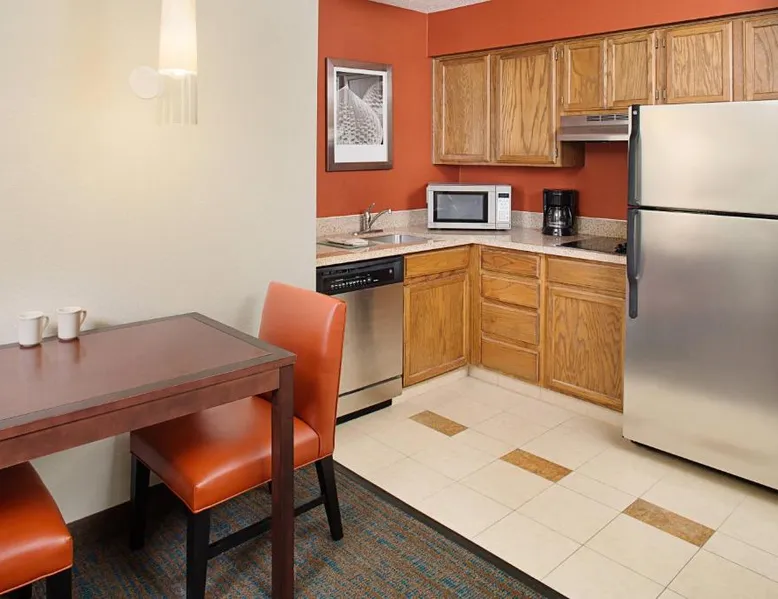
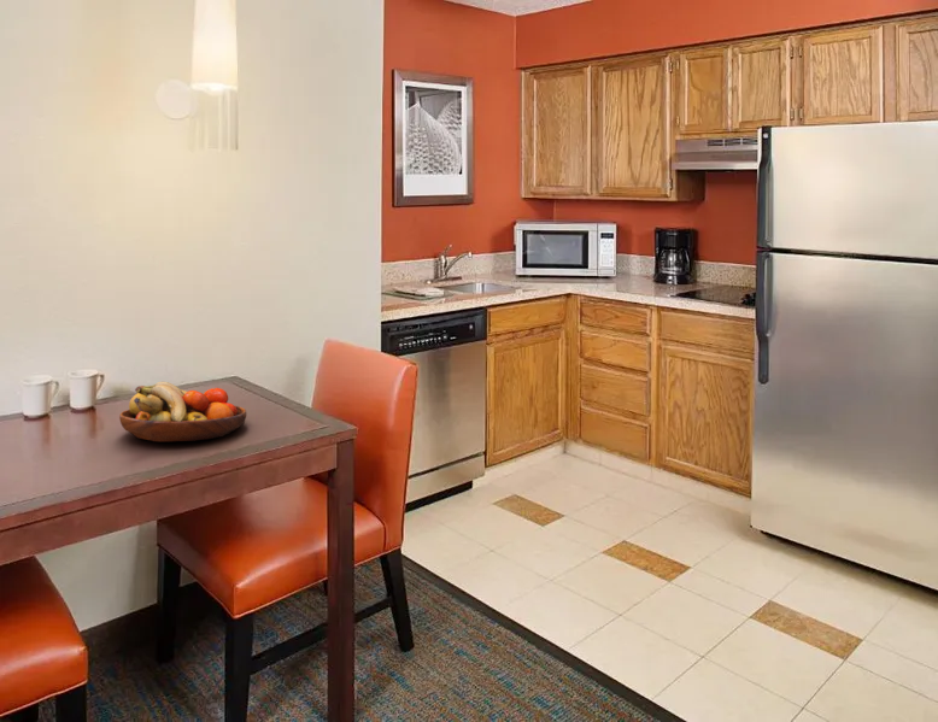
+ fruit bowl (183, 407)
